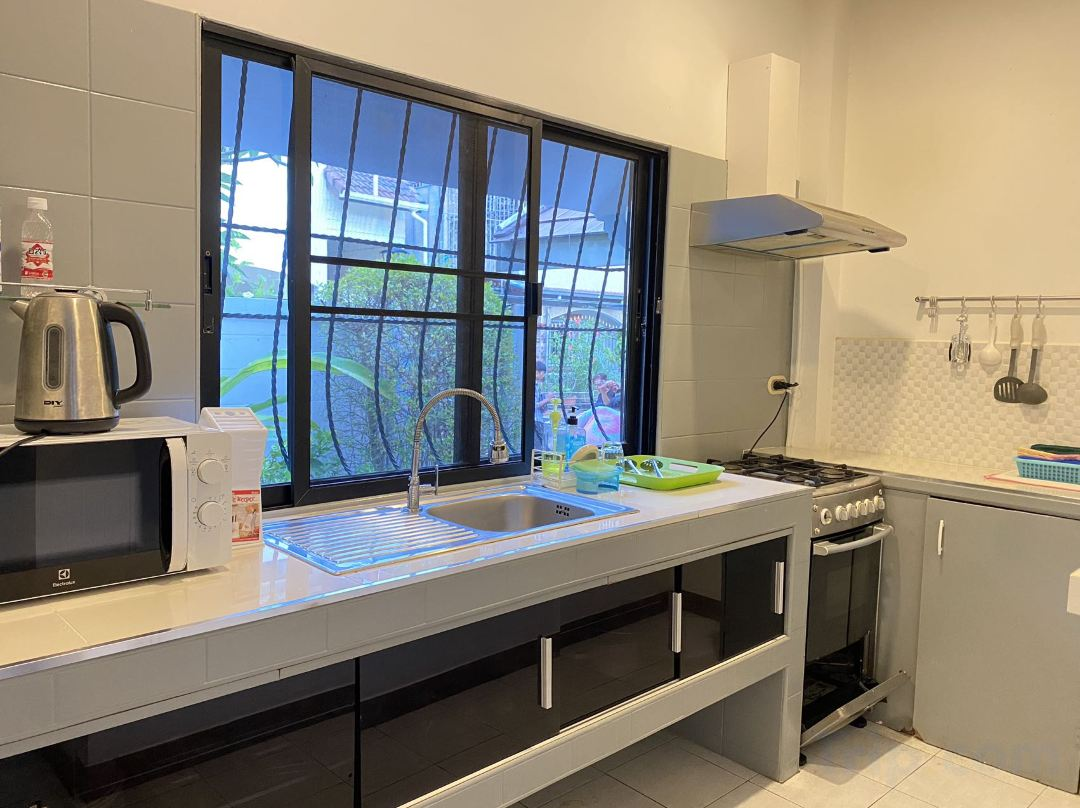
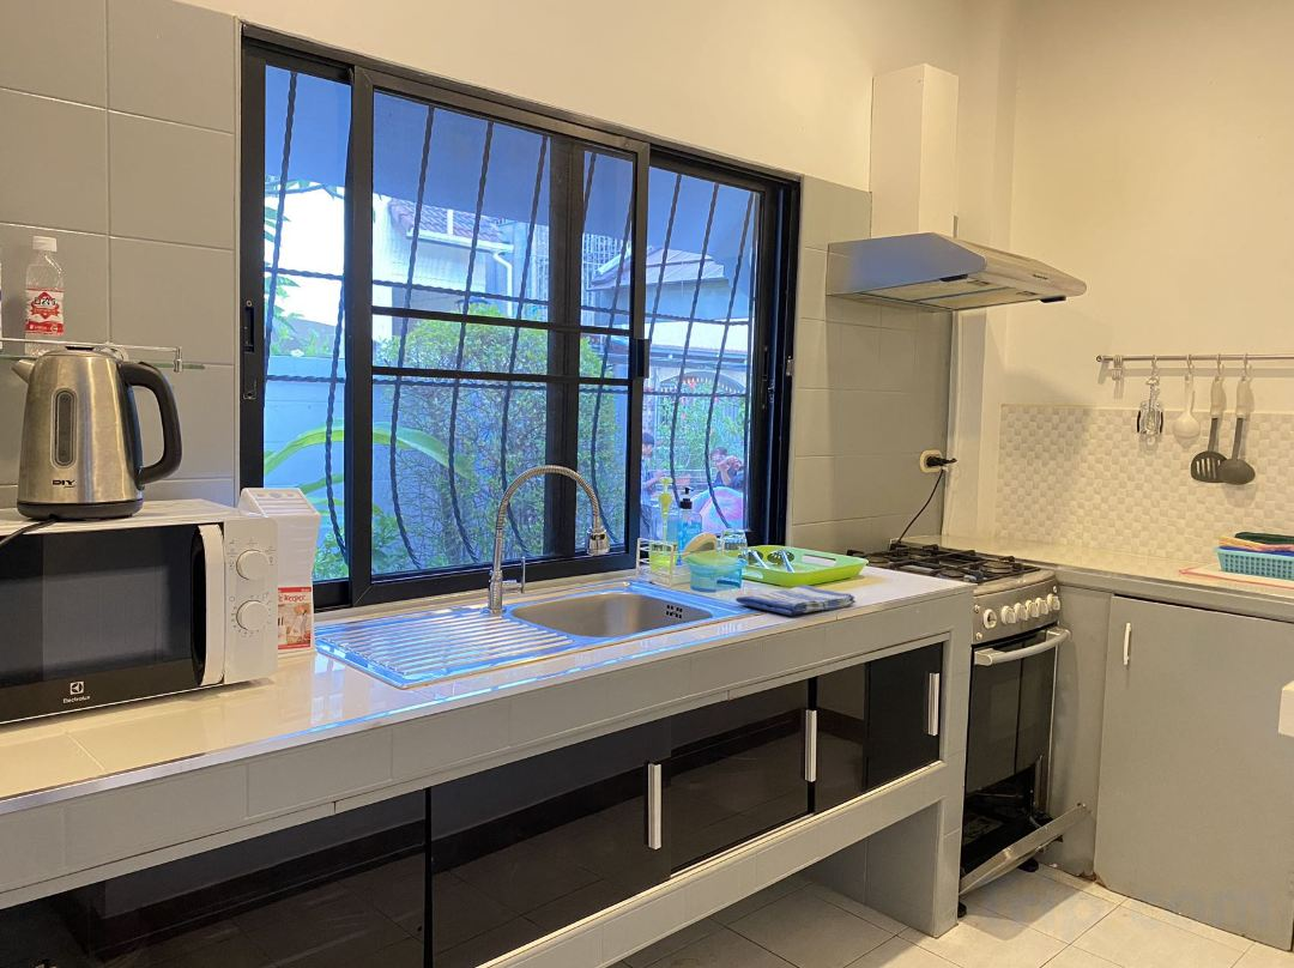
+ dish towel (796, 598)
